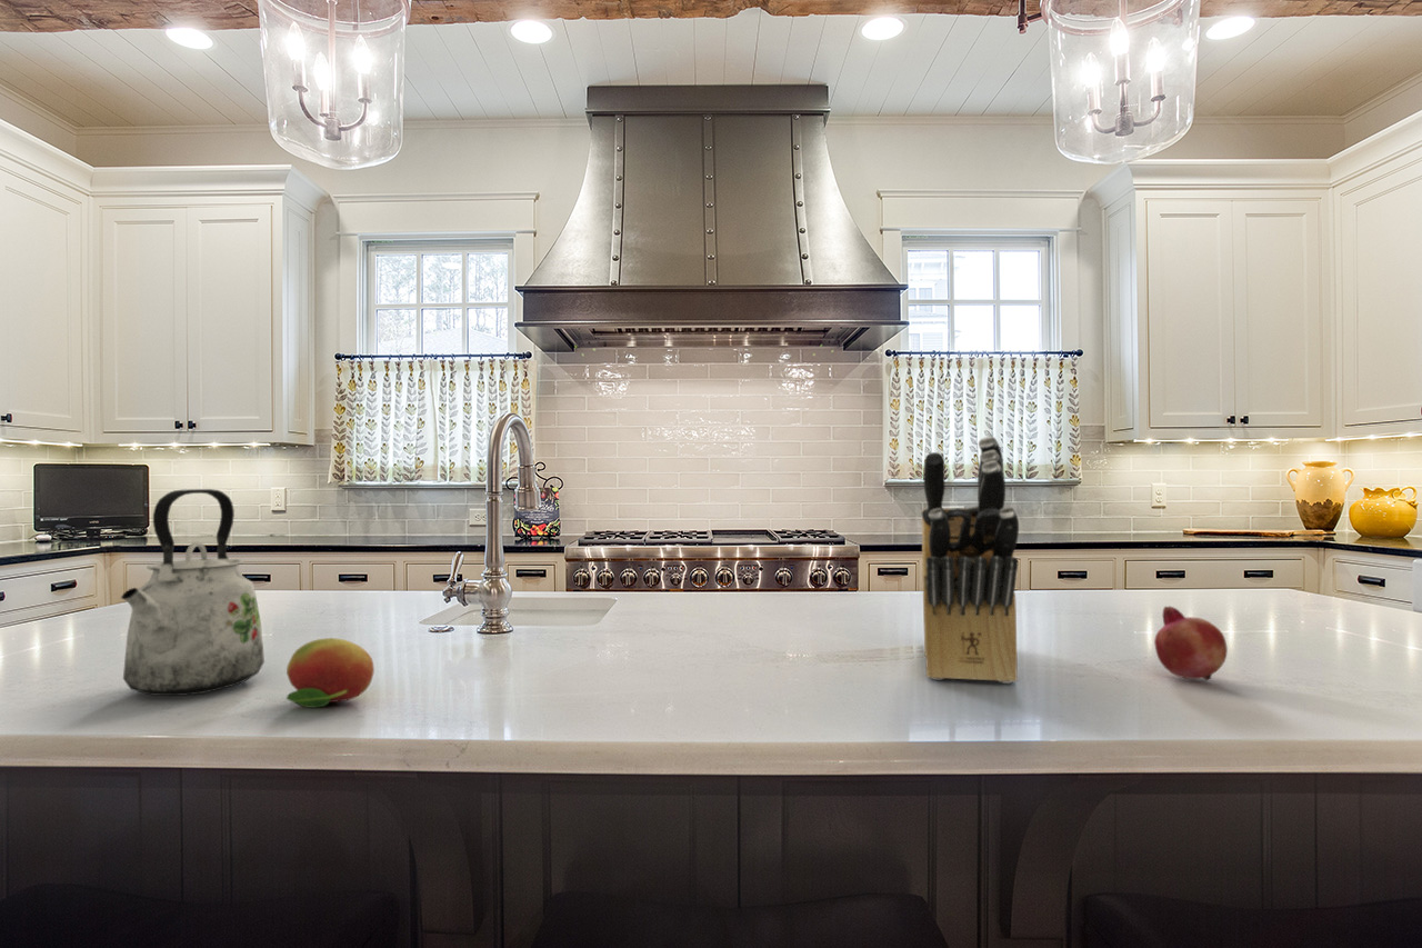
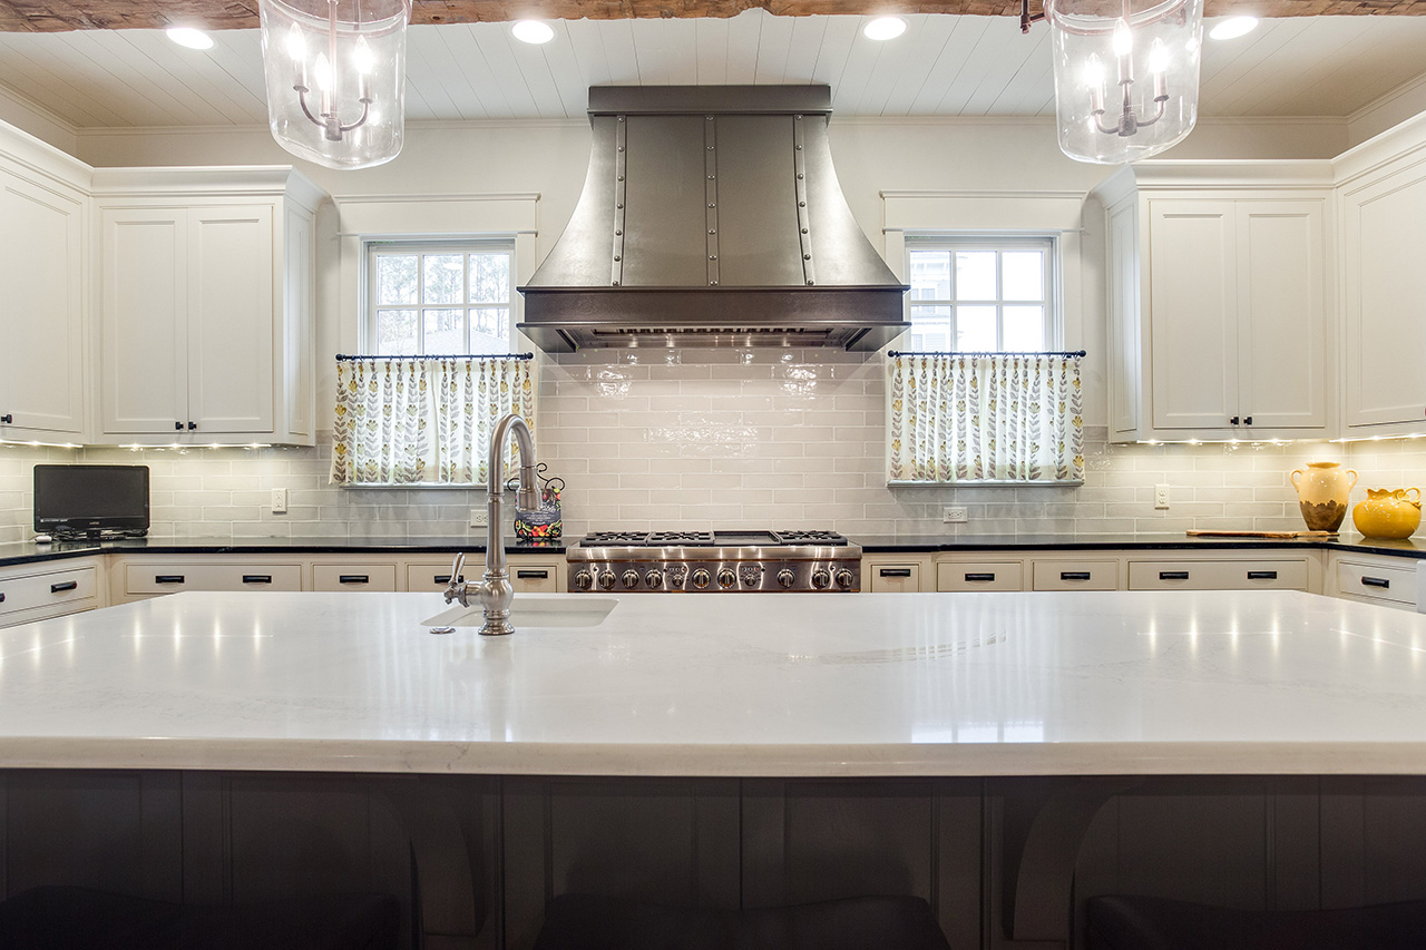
- fruit (330, 669)
- kettle (182, 590)
- fruit (1190, 642)
- knife block (964, 553)
